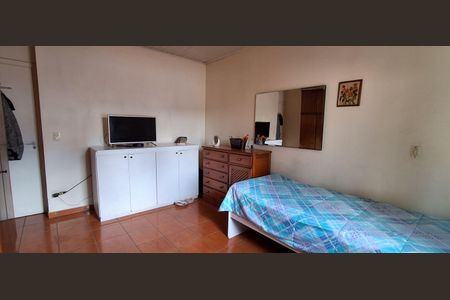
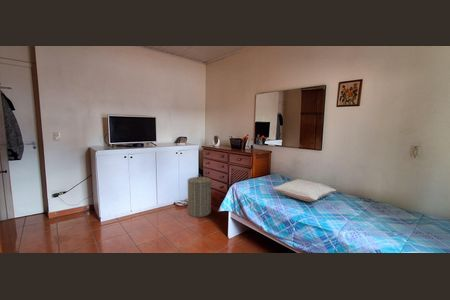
+ pillow (303, 189)
+ laundry hamper (199, 193)
